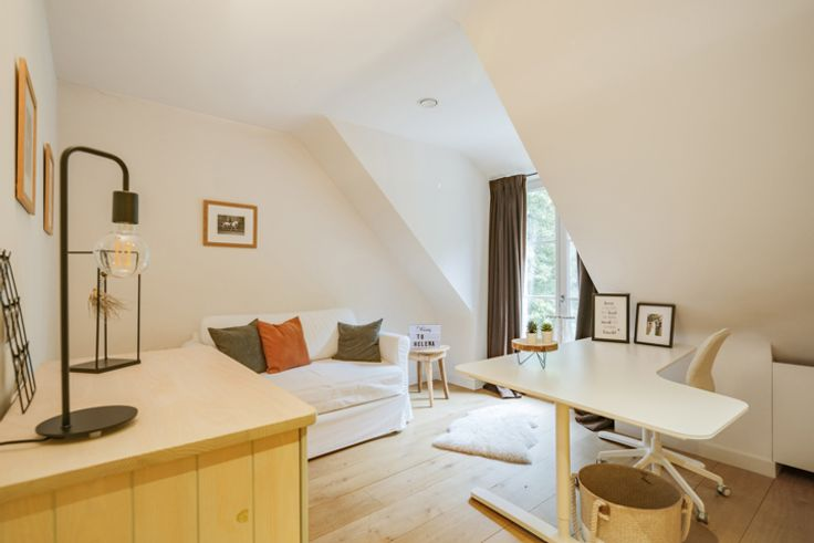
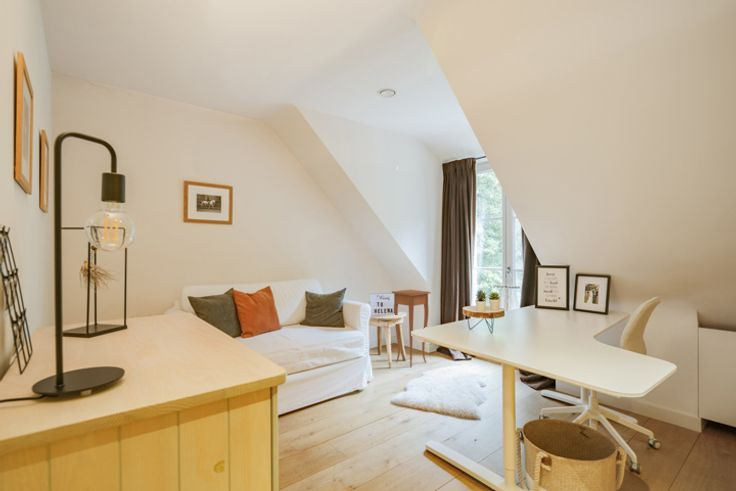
+ side table (411, 327)
